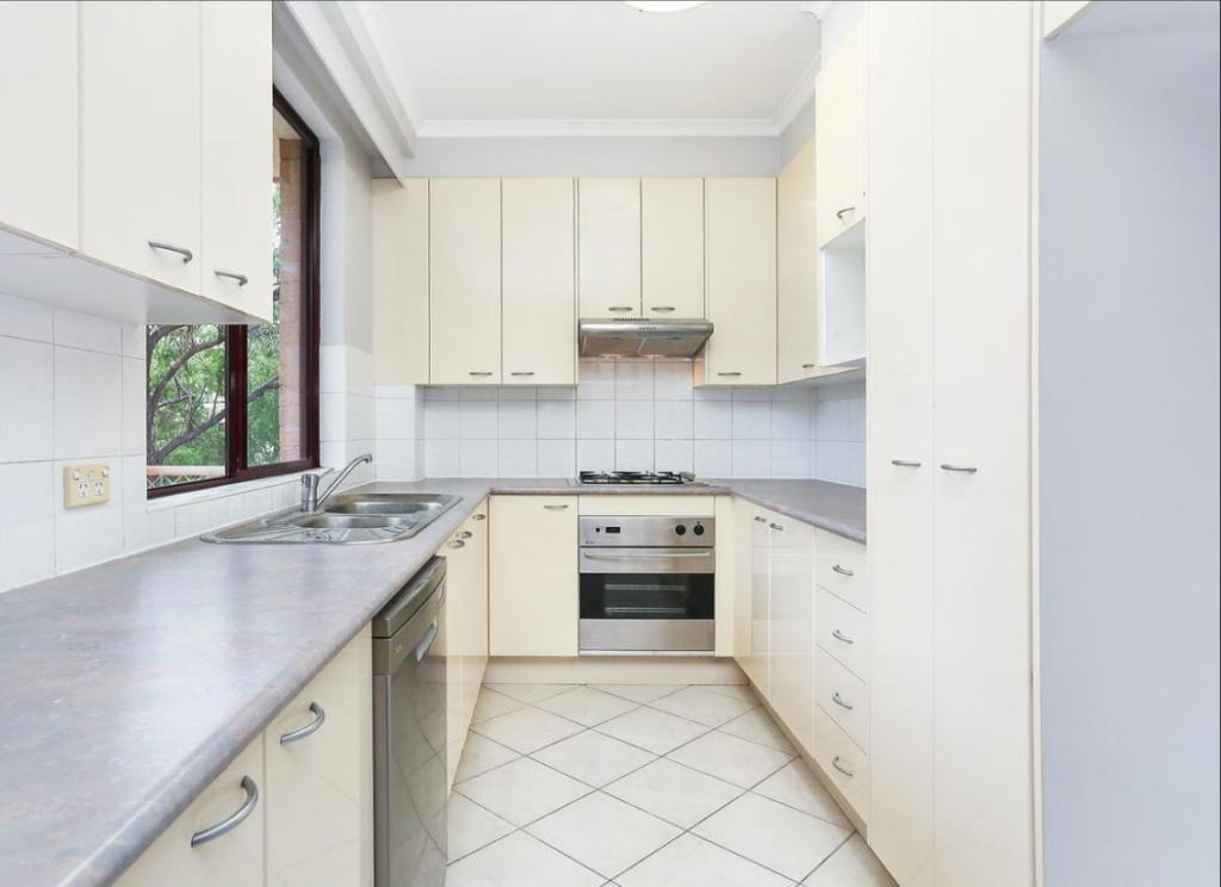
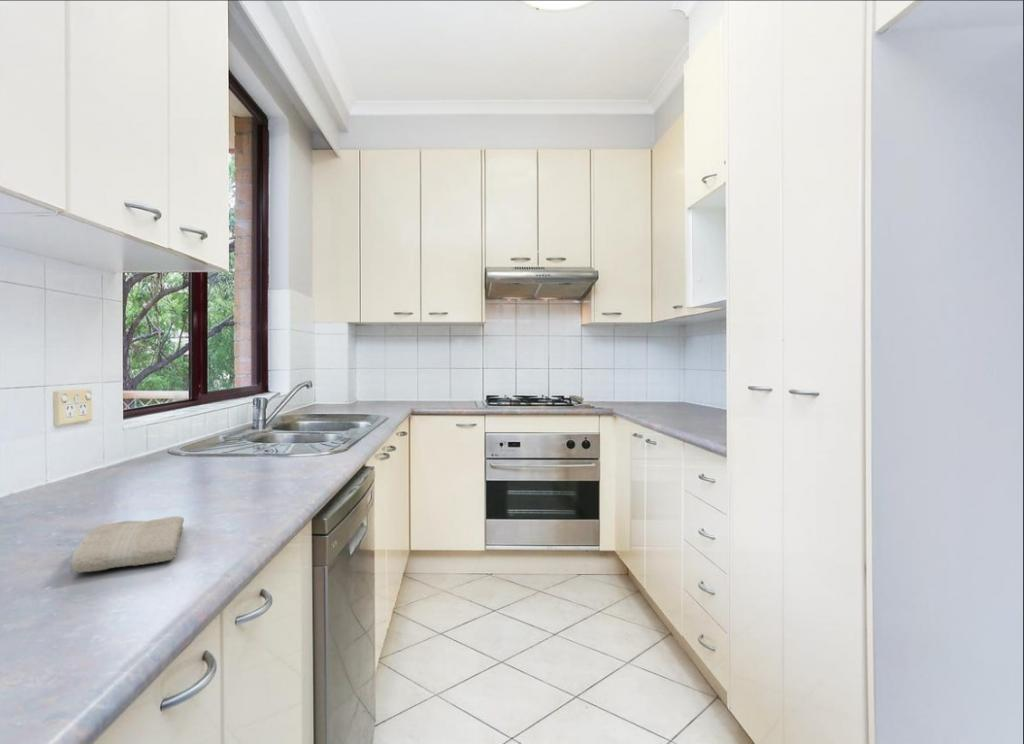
+ washcloth (134, 540)
